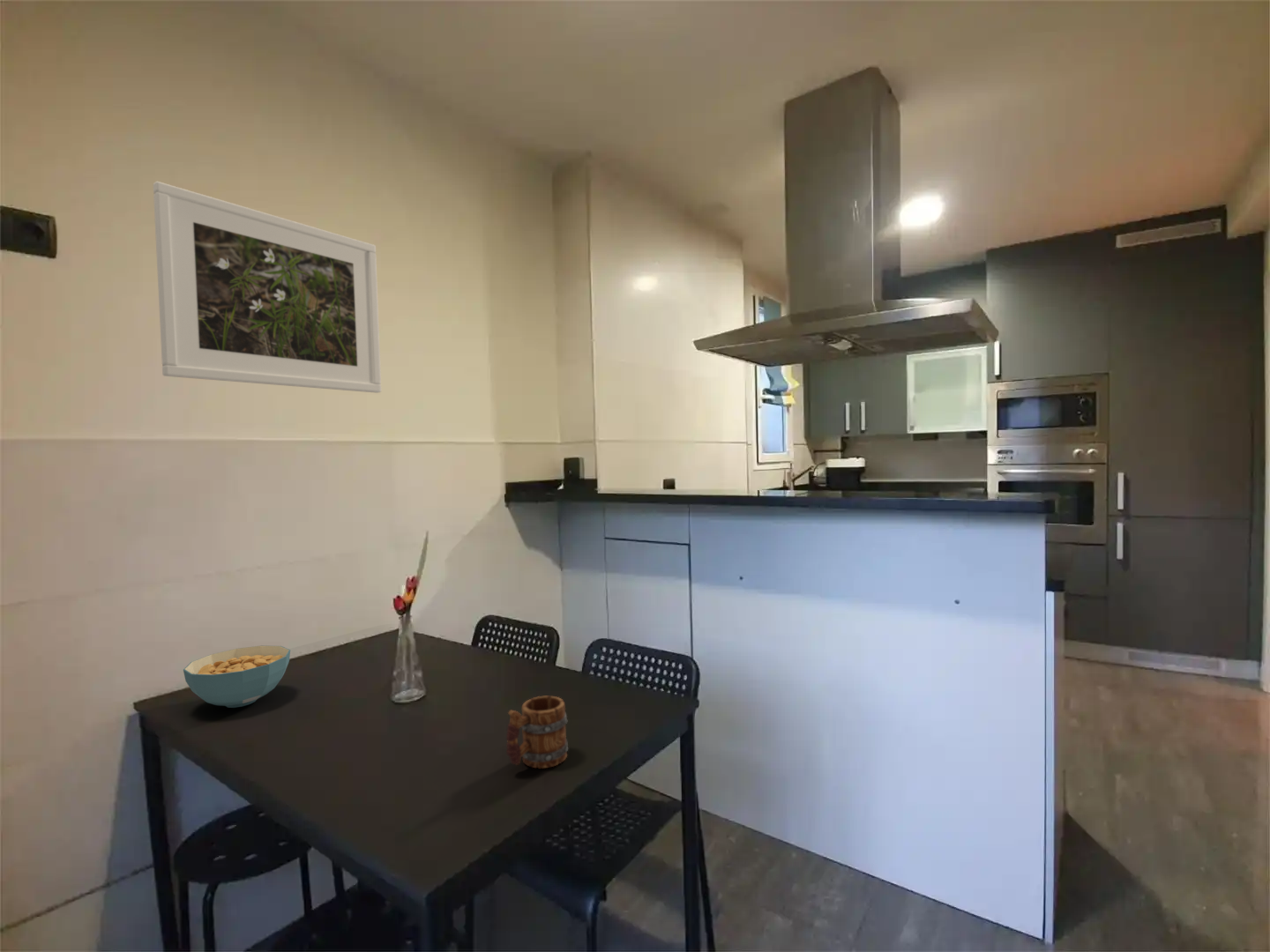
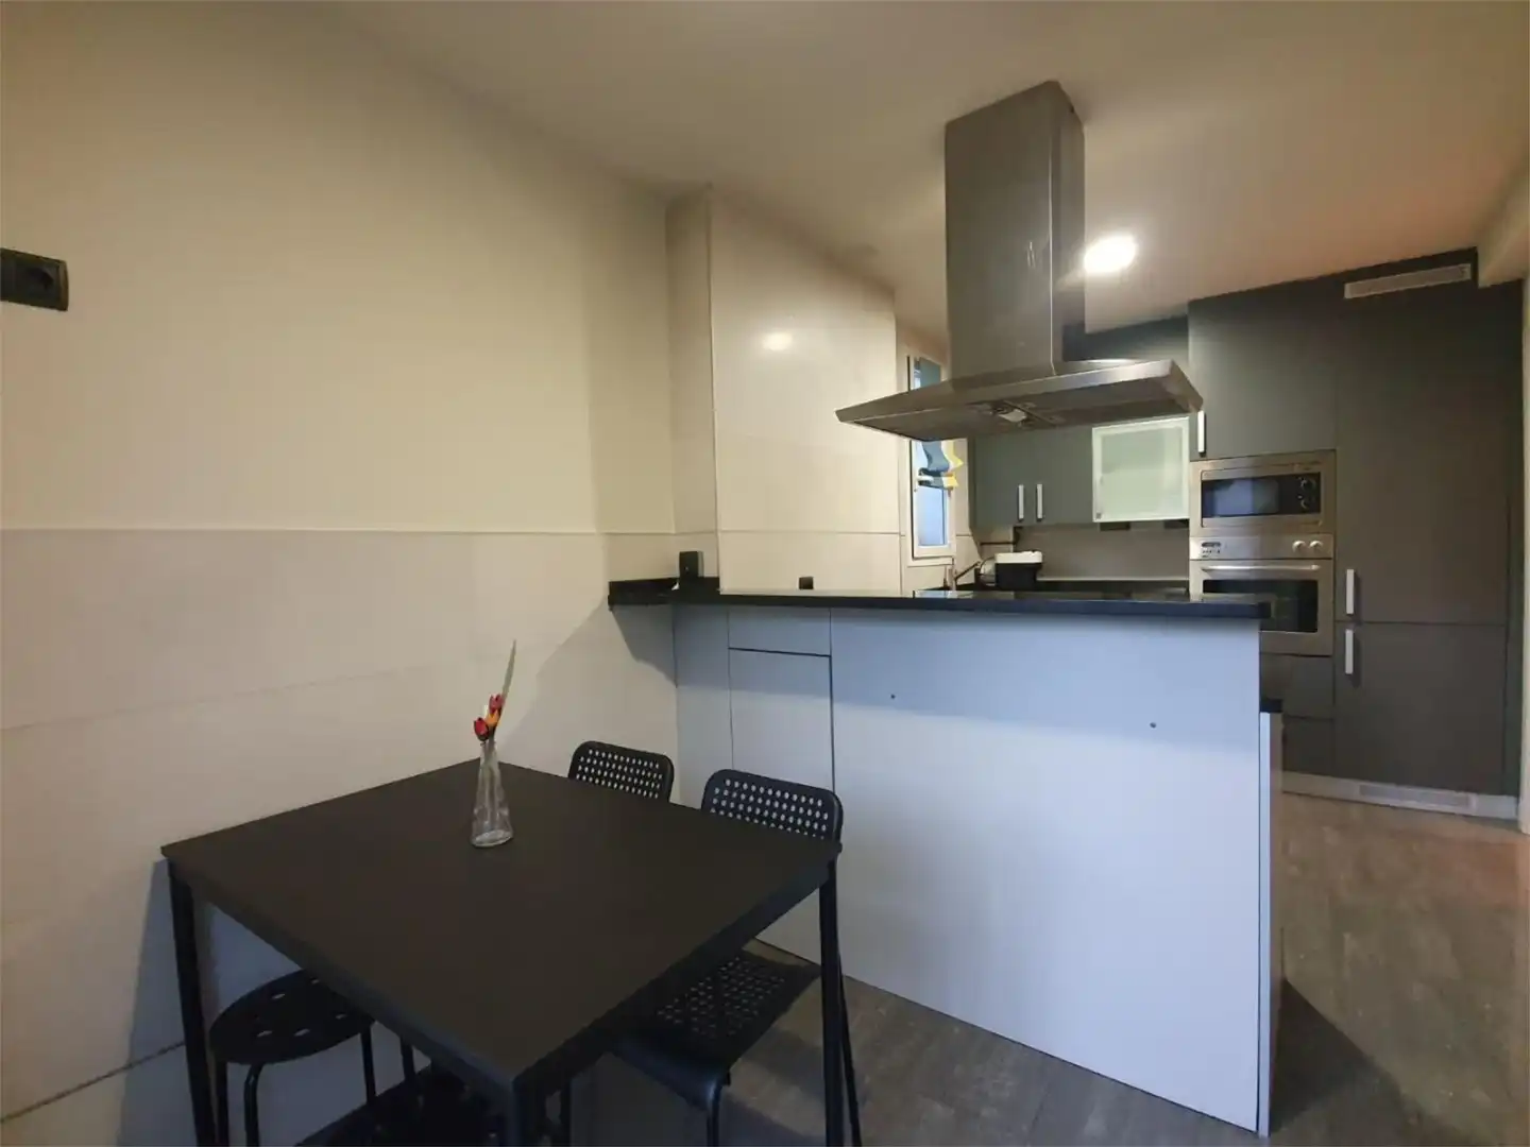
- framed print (282, 301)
- mug (536, 731)
- cereal bowl (240, 681)
